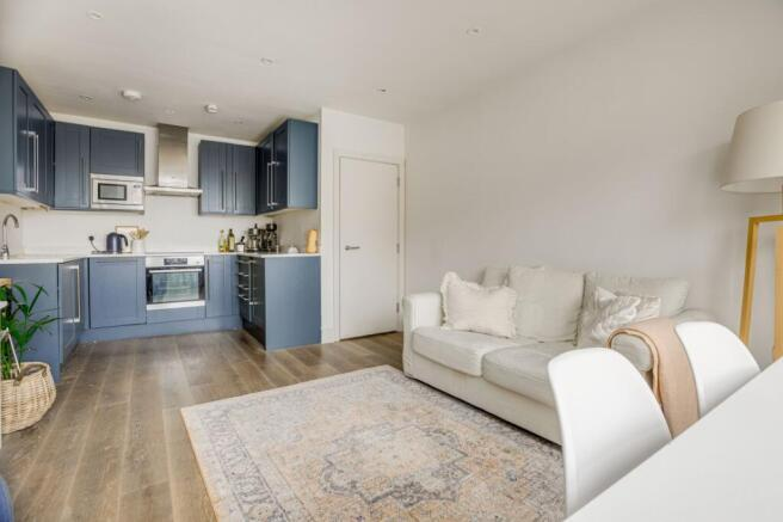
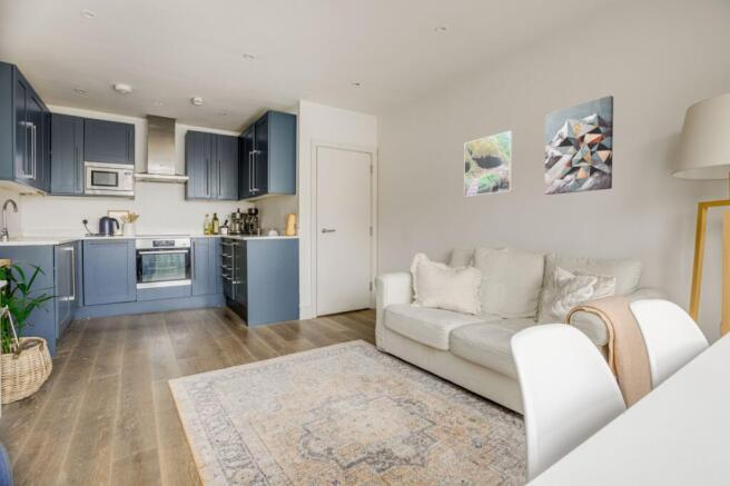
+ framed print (486, 166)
+ wall art (576, 148)
